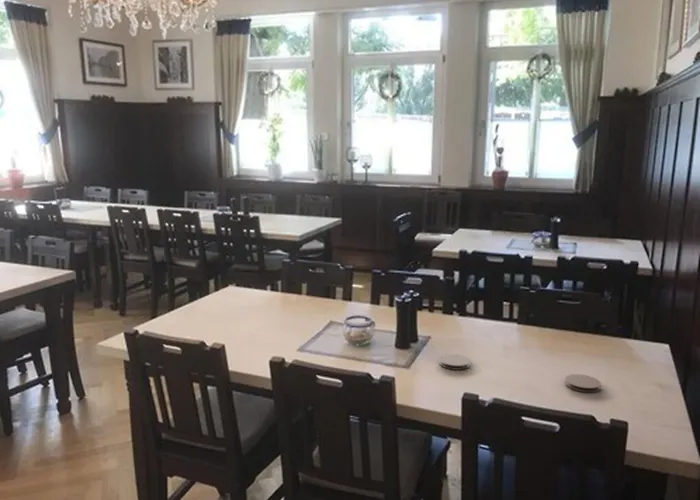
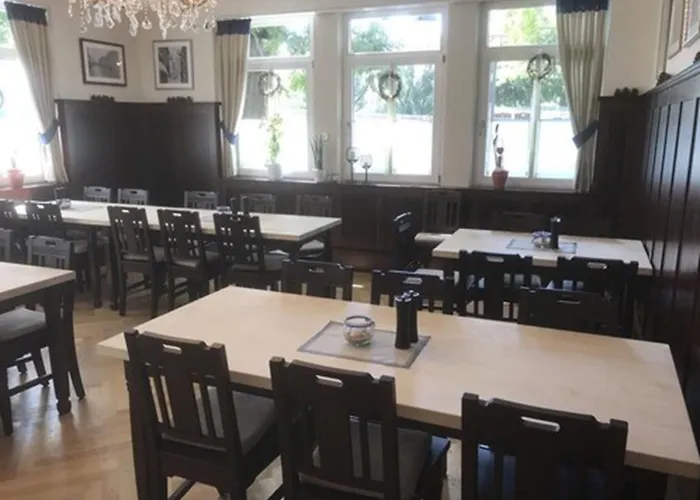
- coaster (582, 383)
- coaster (454, 361)
